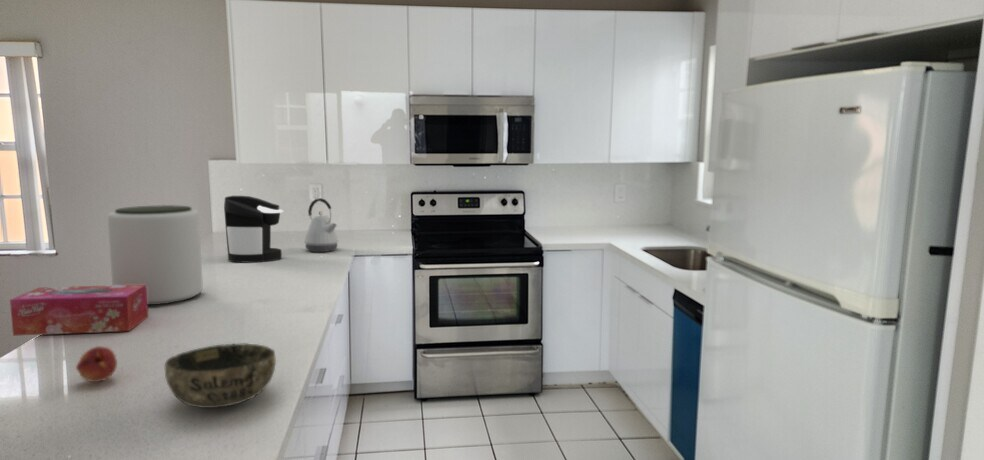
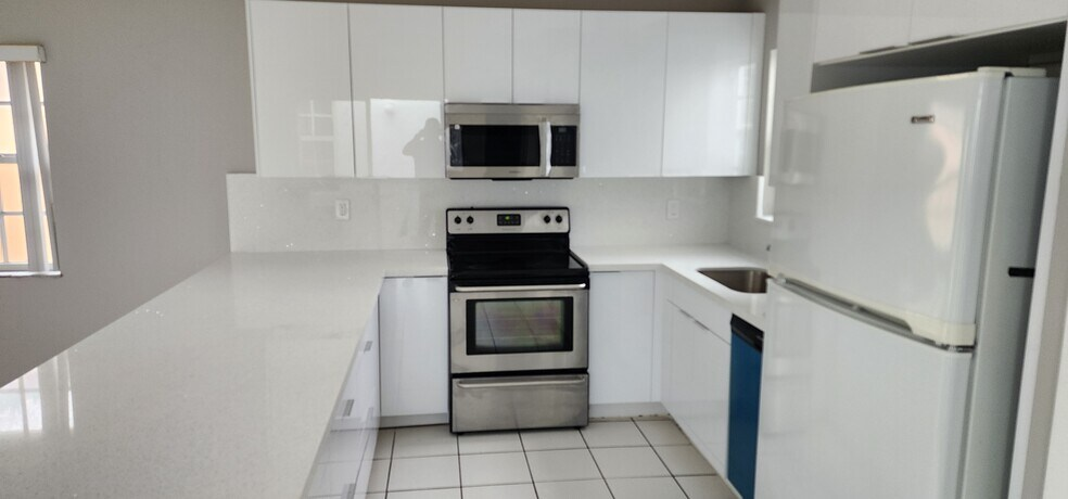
- tissue box (83, 308)
- coffee maker (255, 227)
- bowl (222, 376)
- fruit (97, 364)
- plant pot (156, 253)
- kettle (321, 224)
